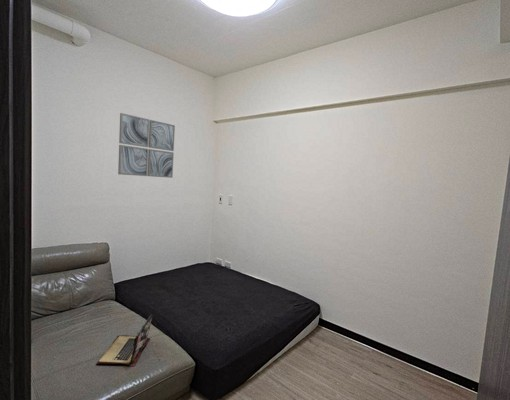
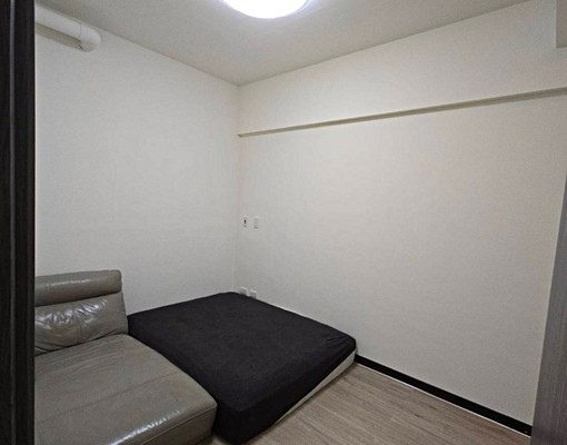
- wall art (149, 147)
- laptop (125, 336)
